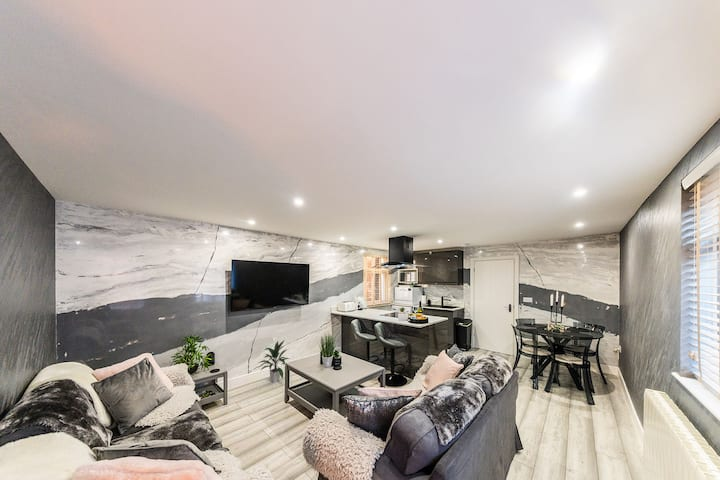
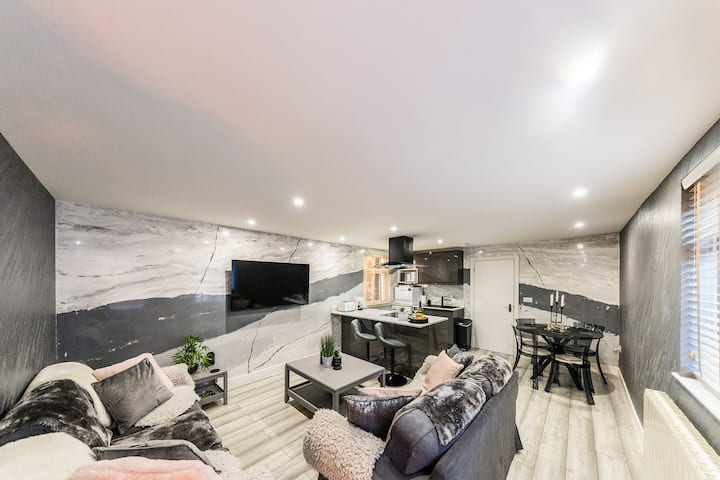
- indoor plant (275, 361)
